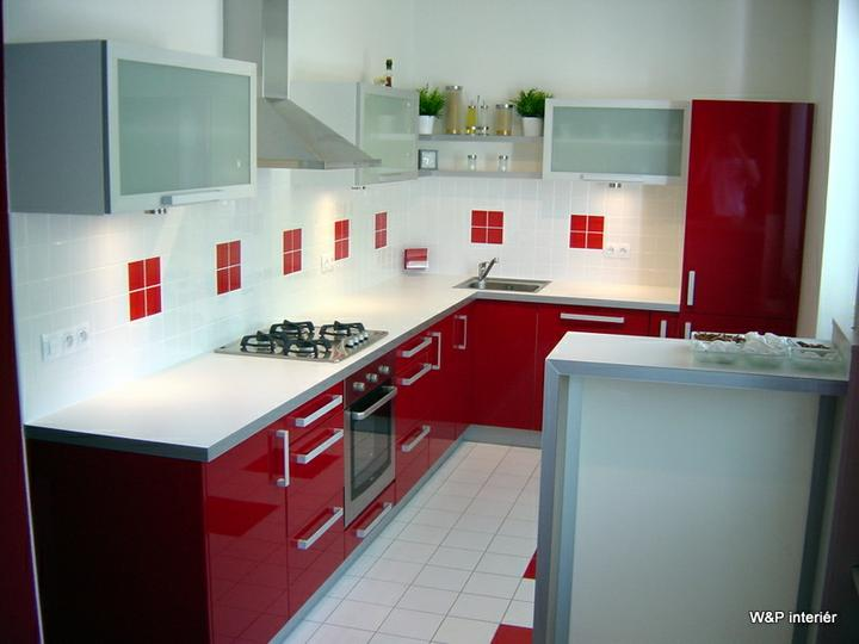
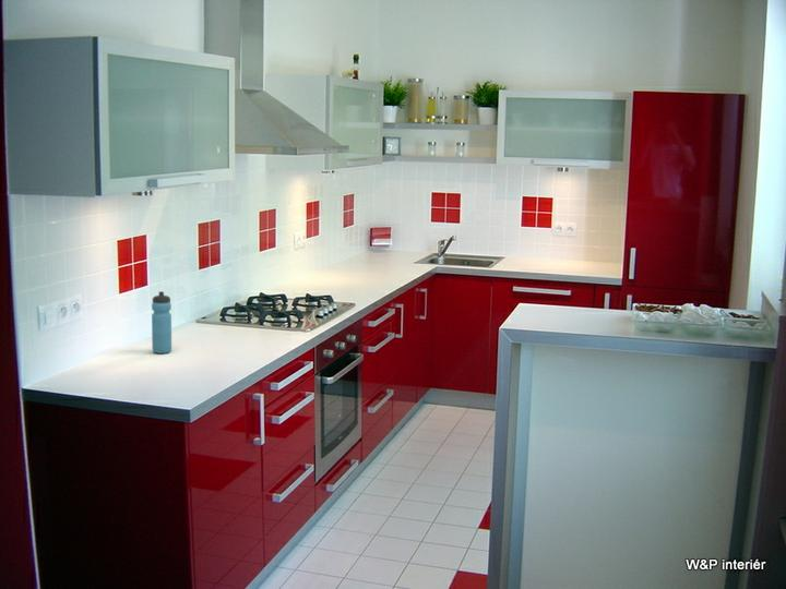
+ water bottle (162, 322)
